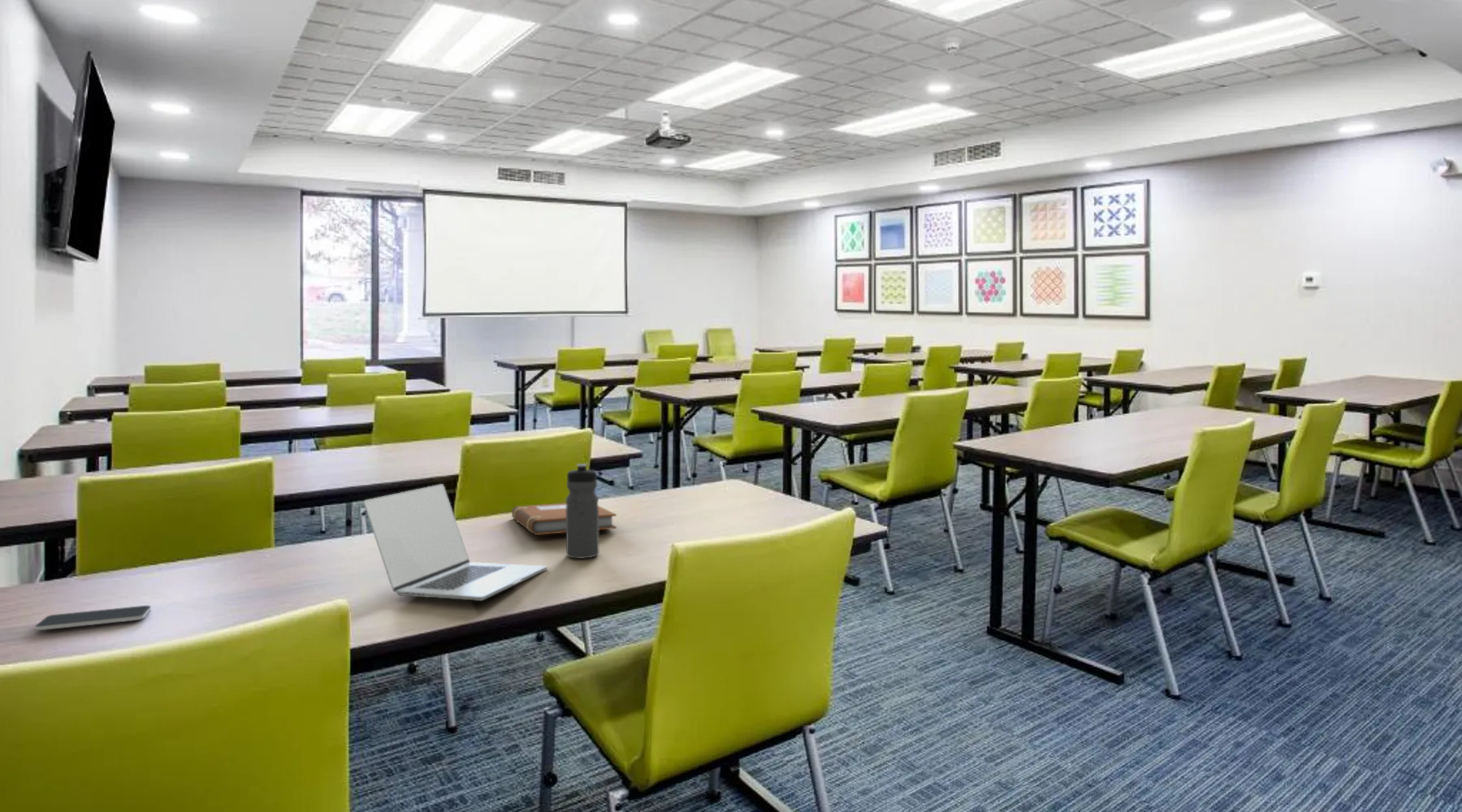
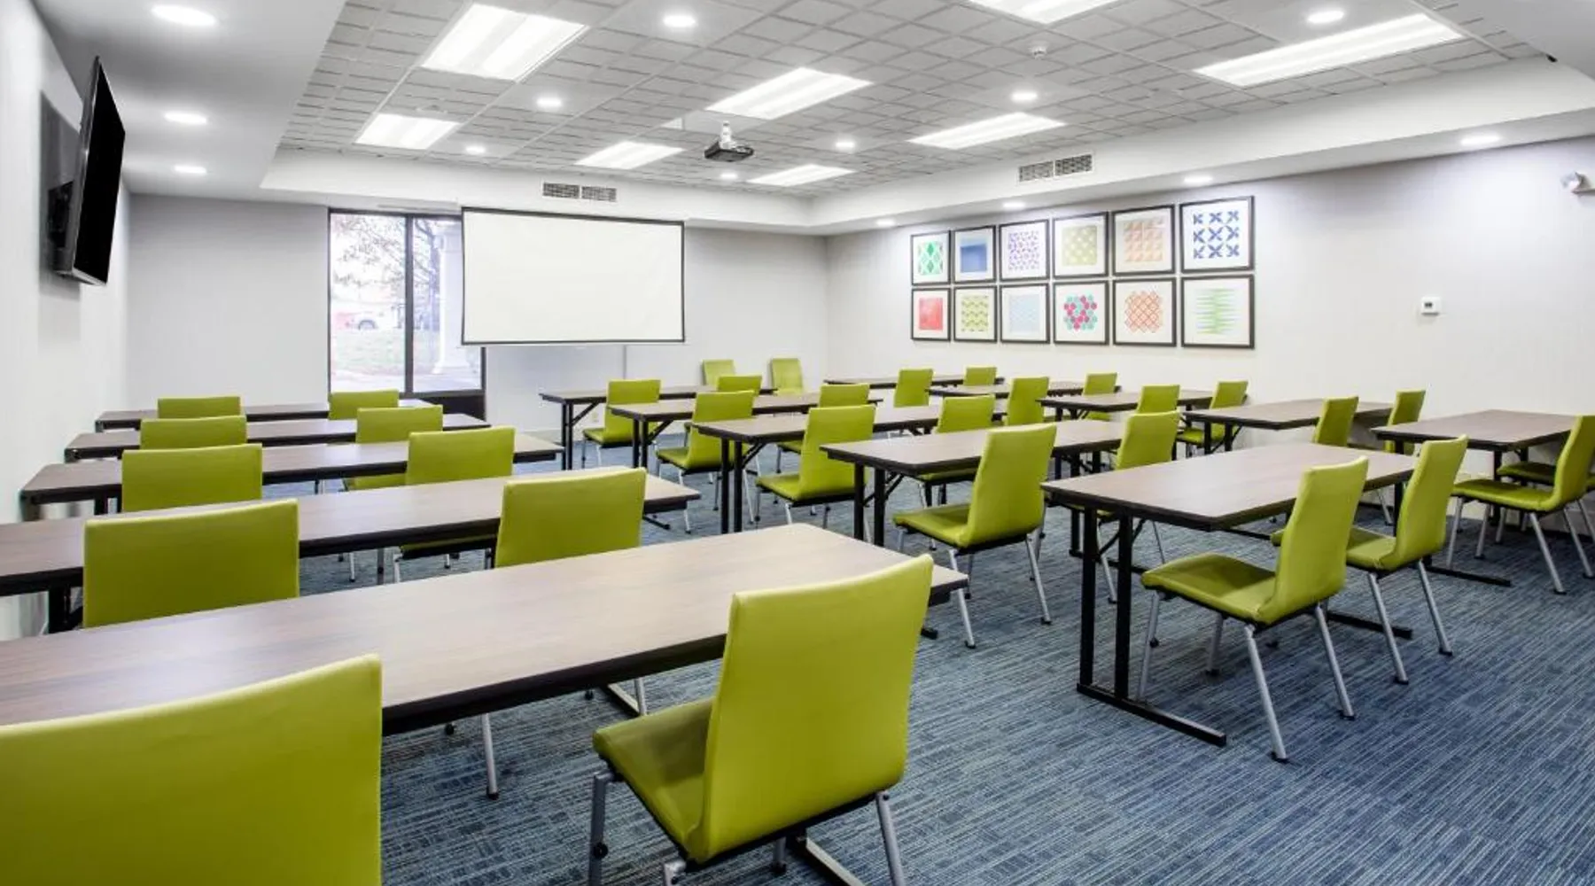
- notebook (561, 516)
- laptop (460, 538)
- smartphone (95, 617)
- water bottle (582, 509)
